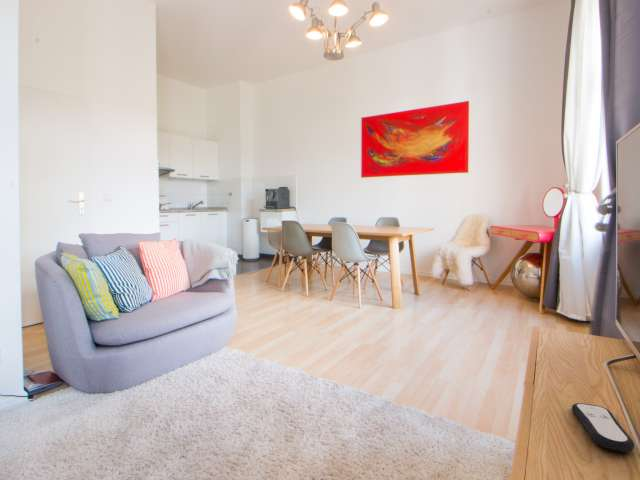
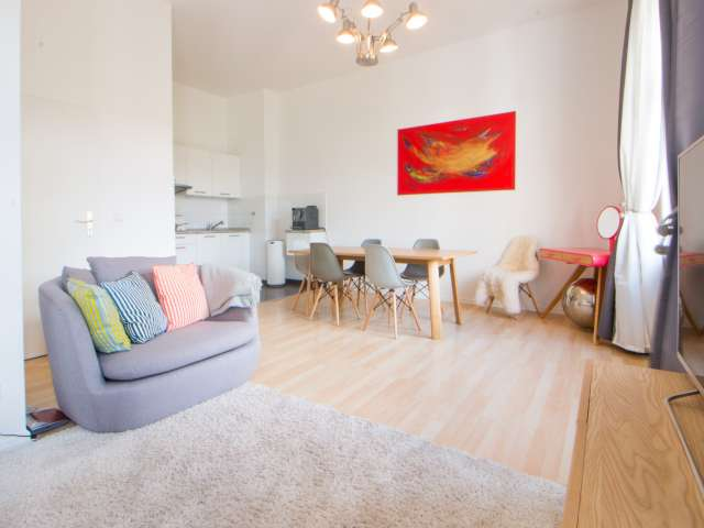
- remote control (601, 424)
